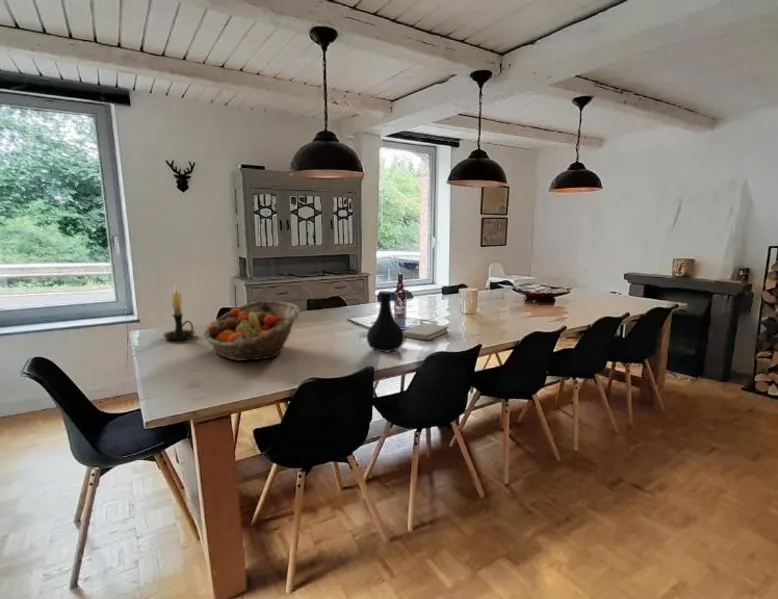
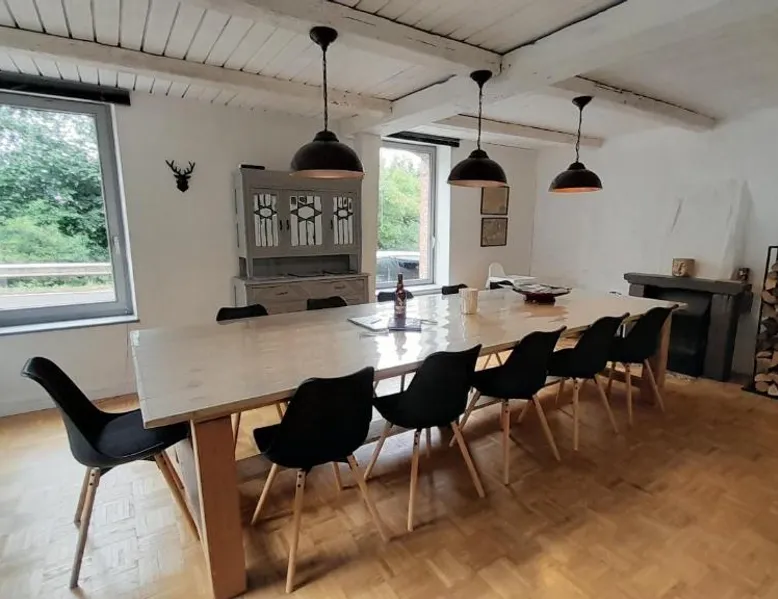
- fruit basket (252, 328)
- book (425, 331)
- candle holder (180, 311)
- vase (385, 321)
